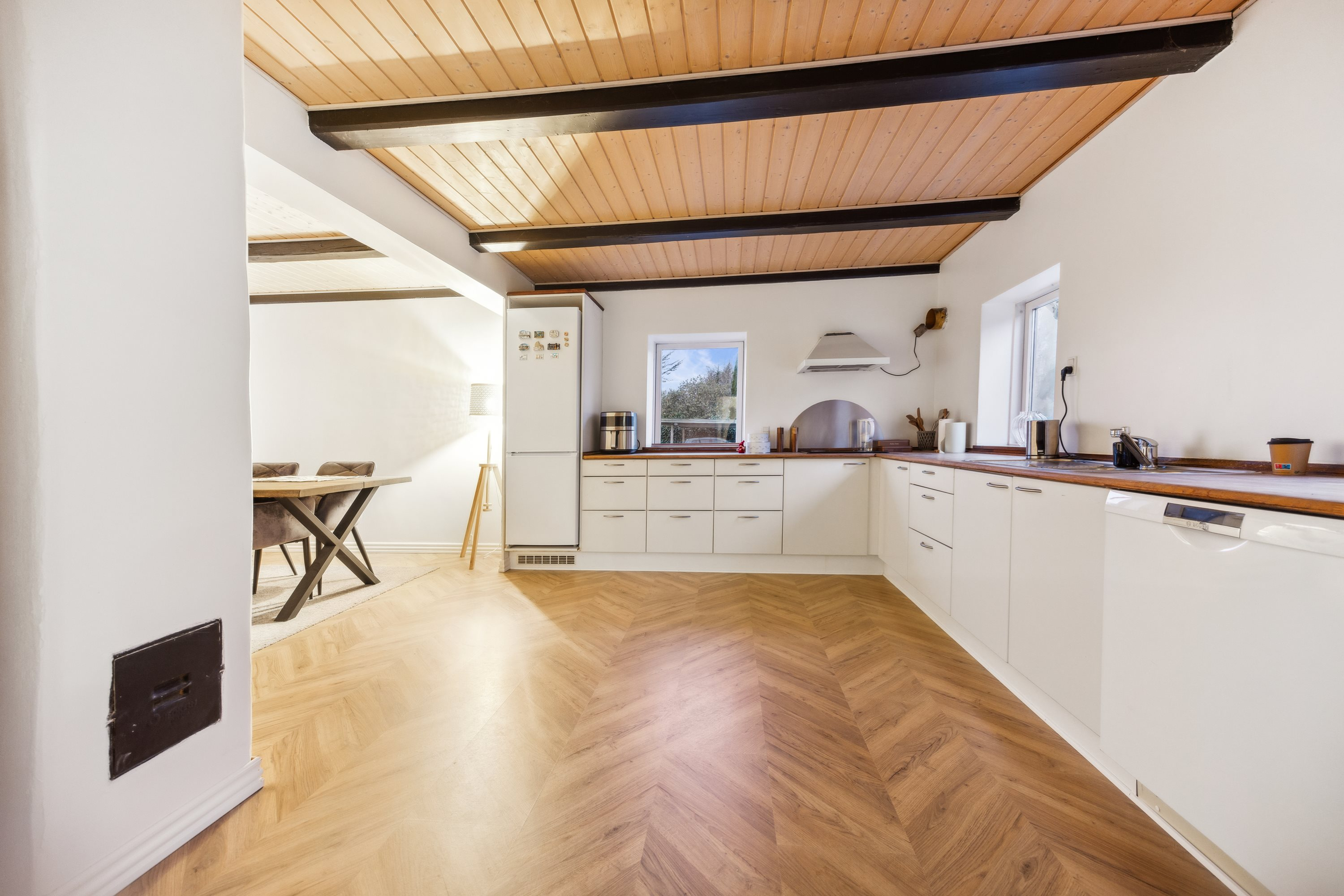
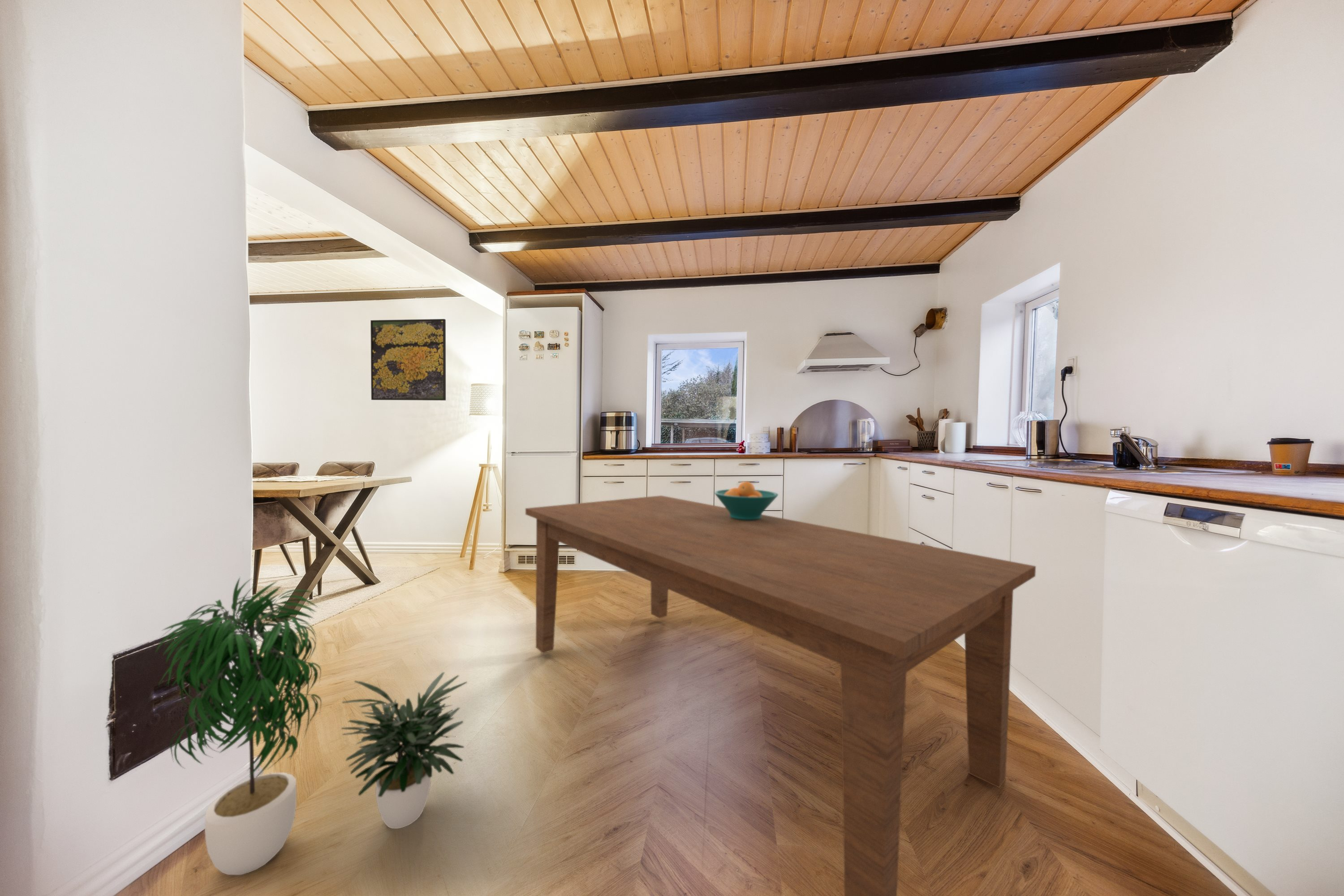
+ fruit bowl (745, 499)
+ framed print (408, 360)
+ dining table (719, 612)
+ potted plant (321, 706)
